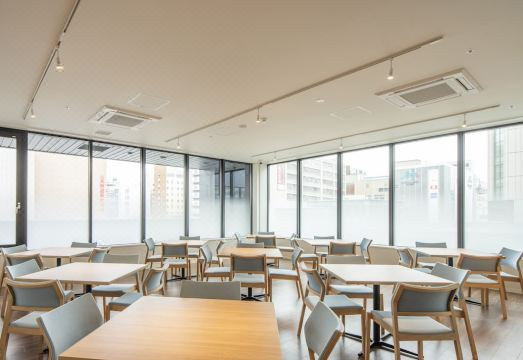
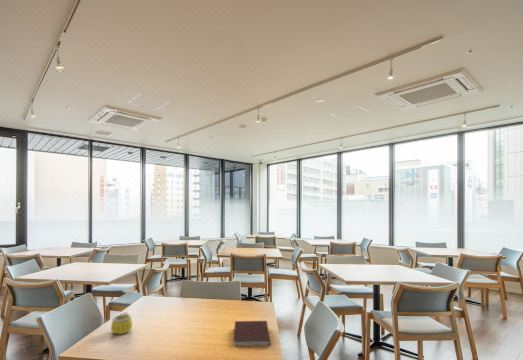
+ mug (121, 321)
+ notebook (251, 333)
